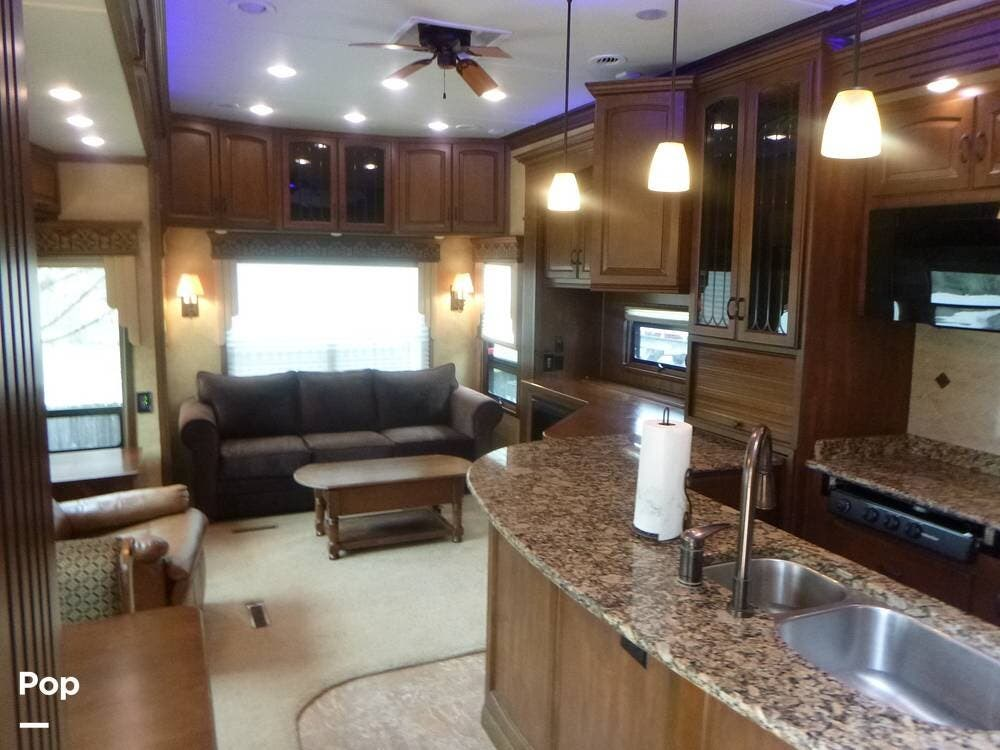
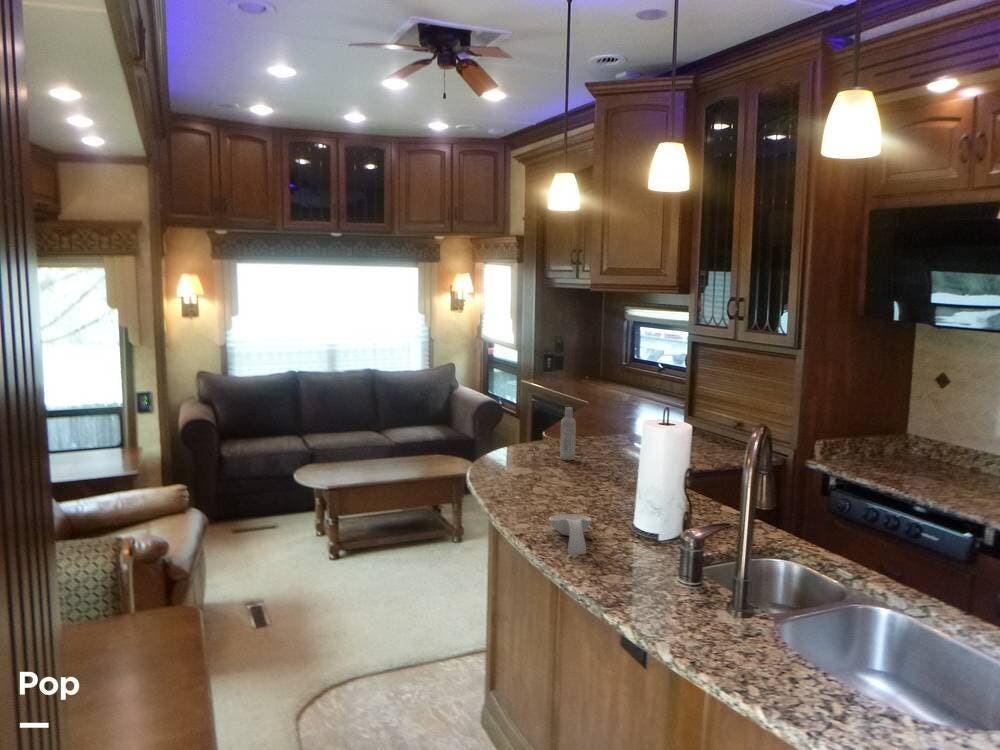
+ spoon rest (572, 526)
+ bottle (568, 433)
